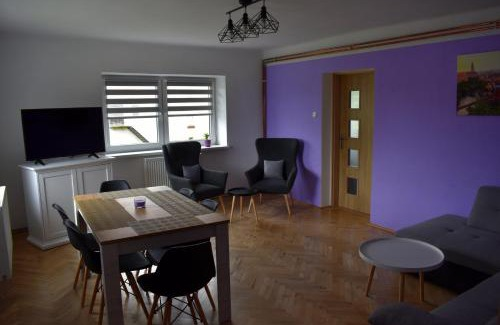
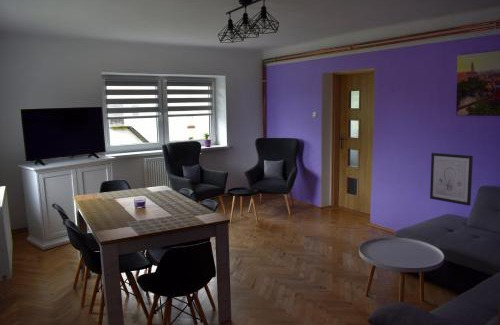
+ wall art (450, 178)
